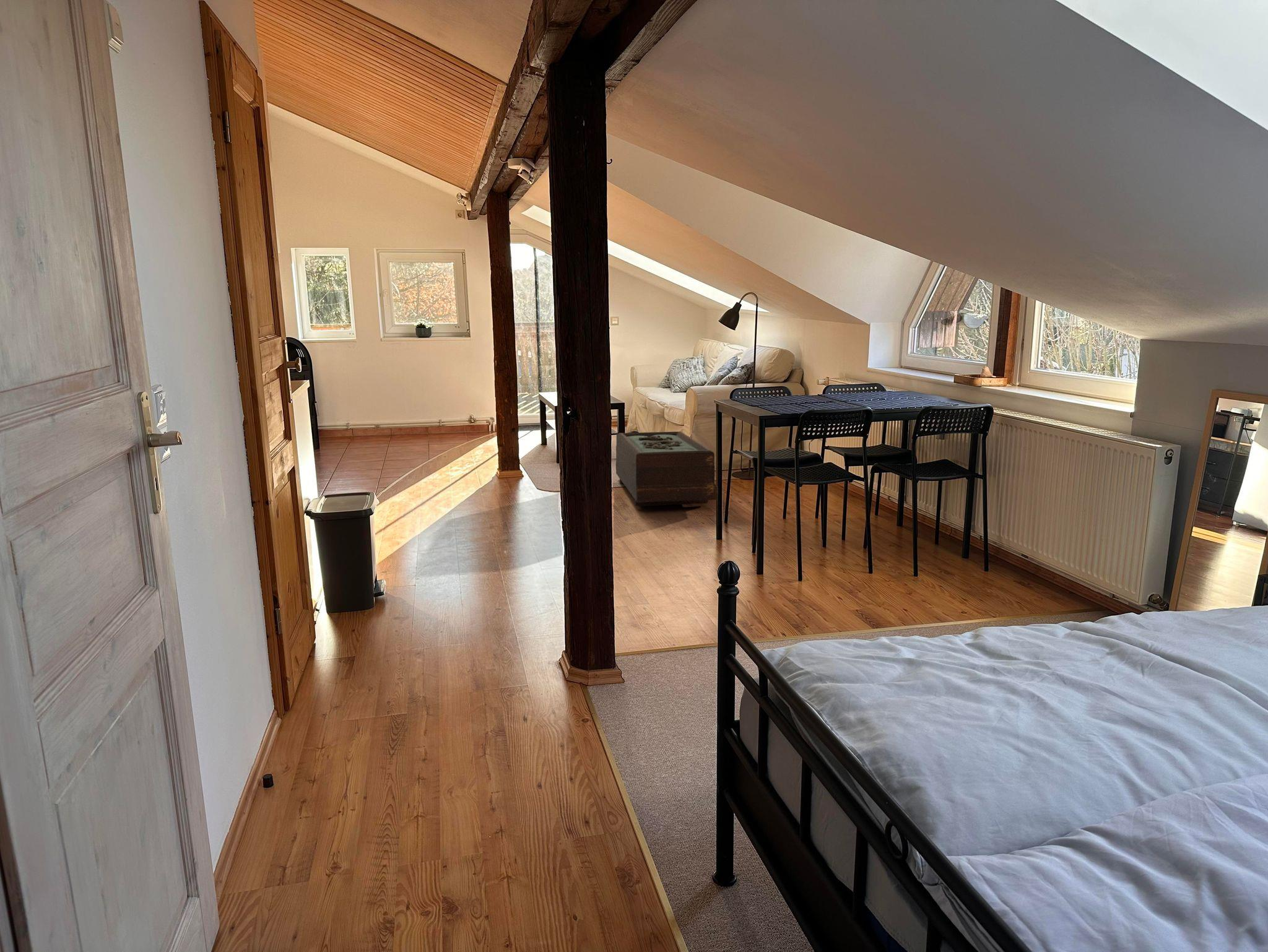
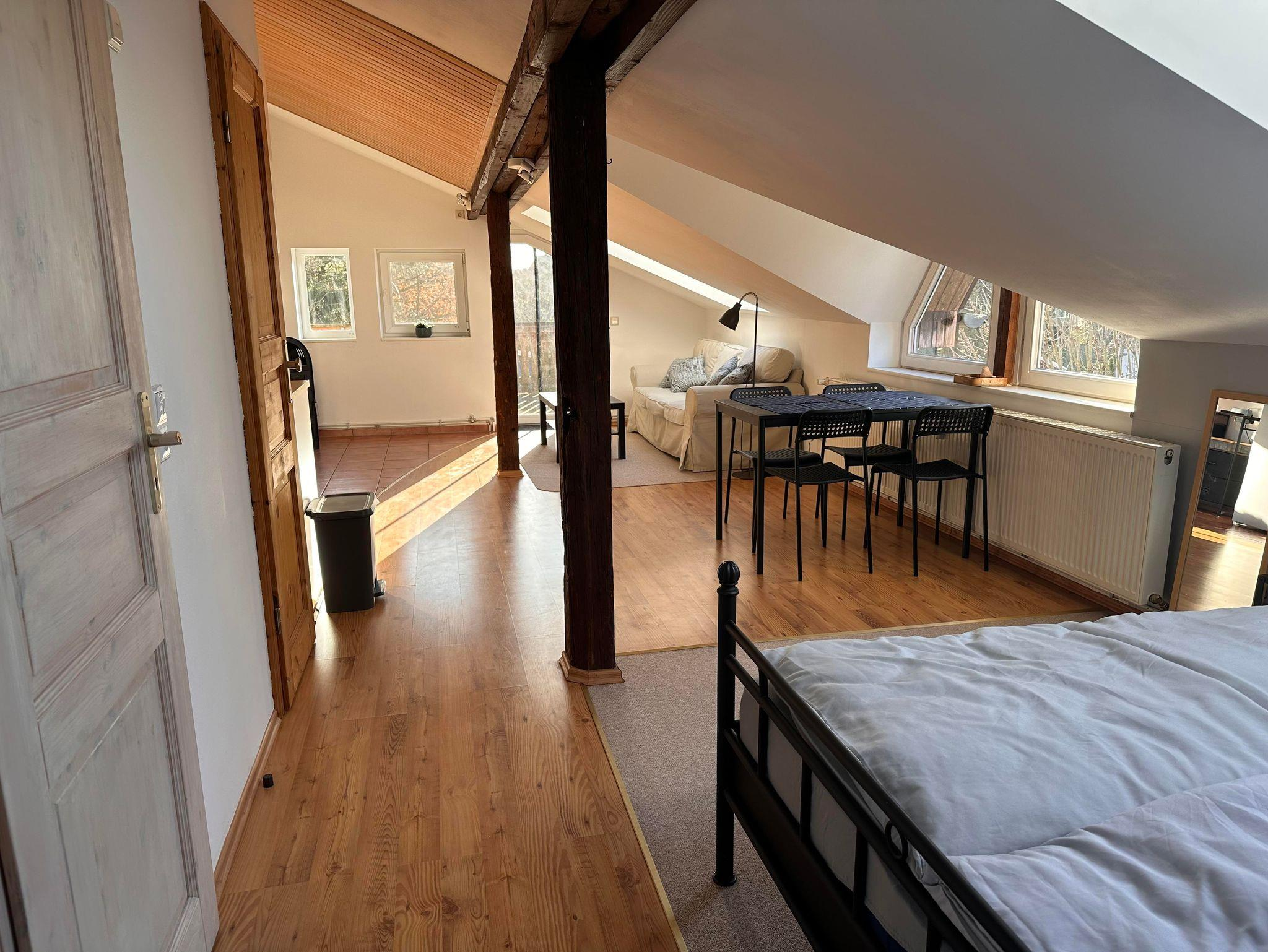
- coffee table (662, 466)
